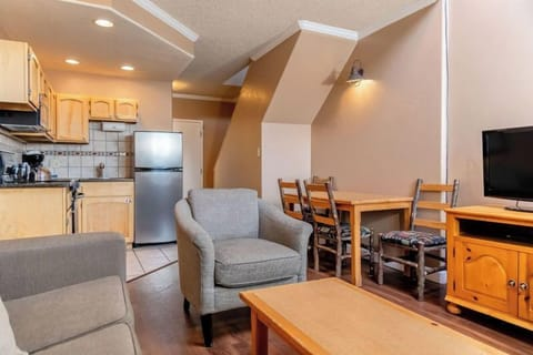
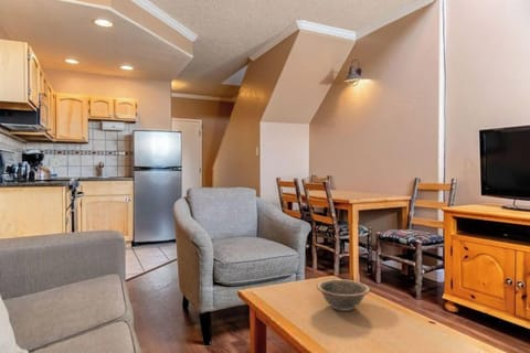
+ decorative bowl (342, 297)
